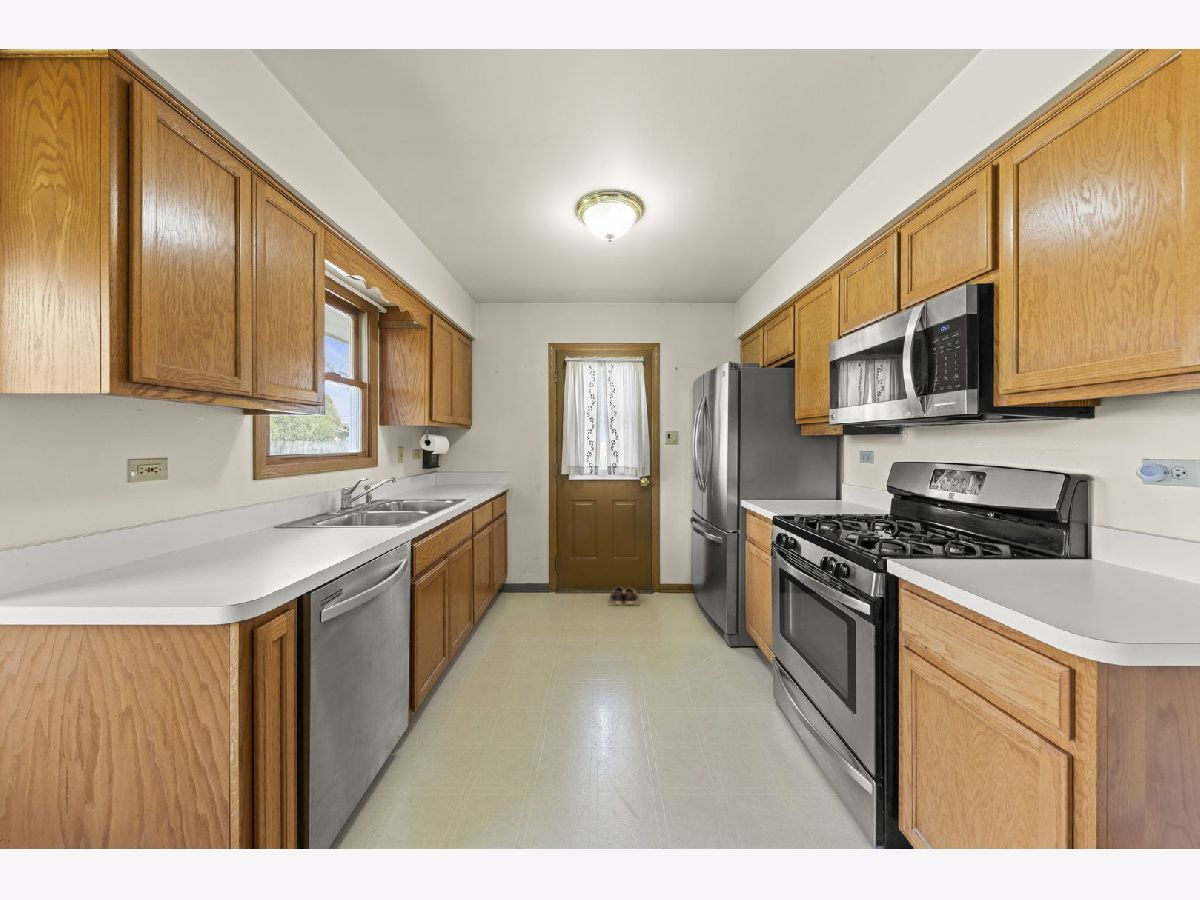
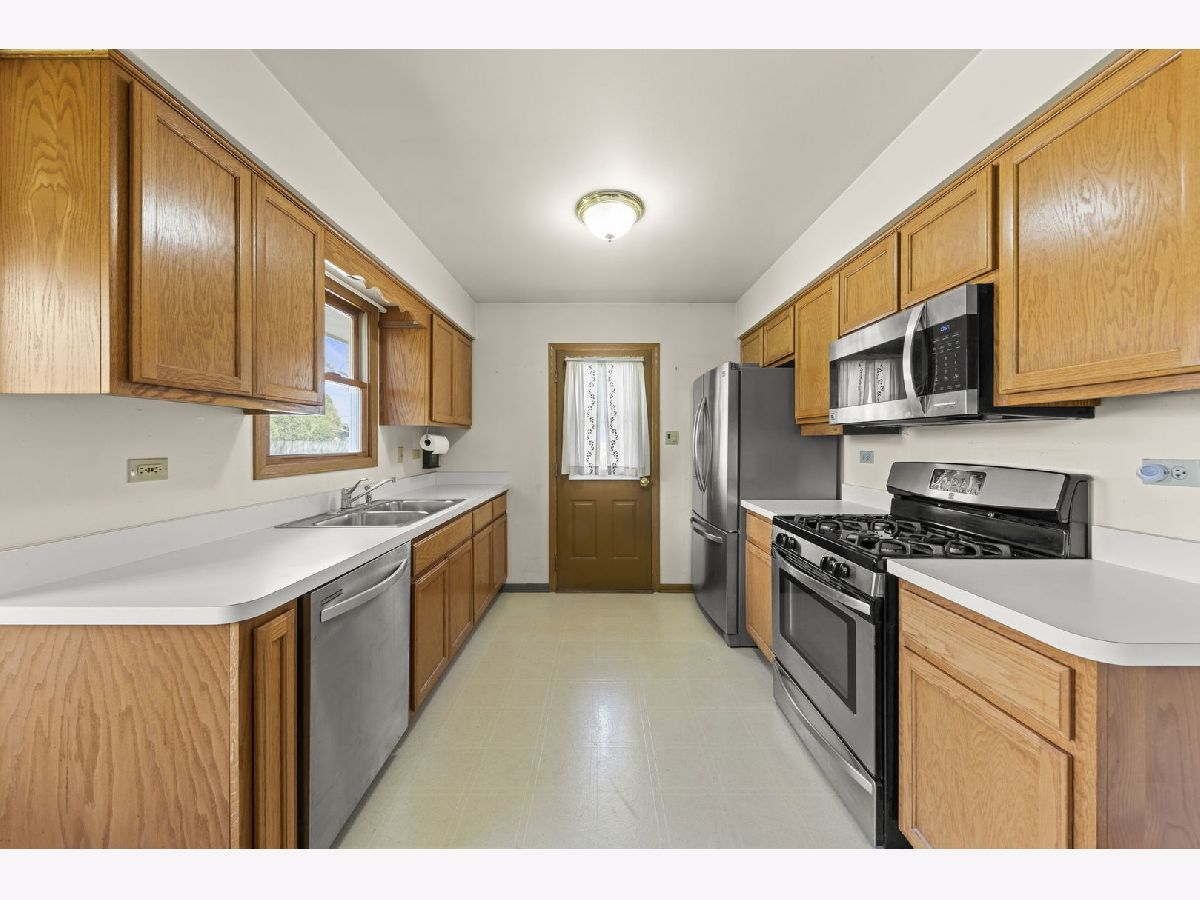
- shoes (623, 593)
